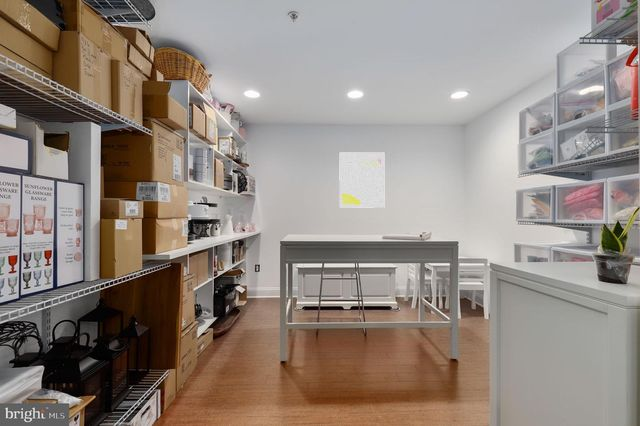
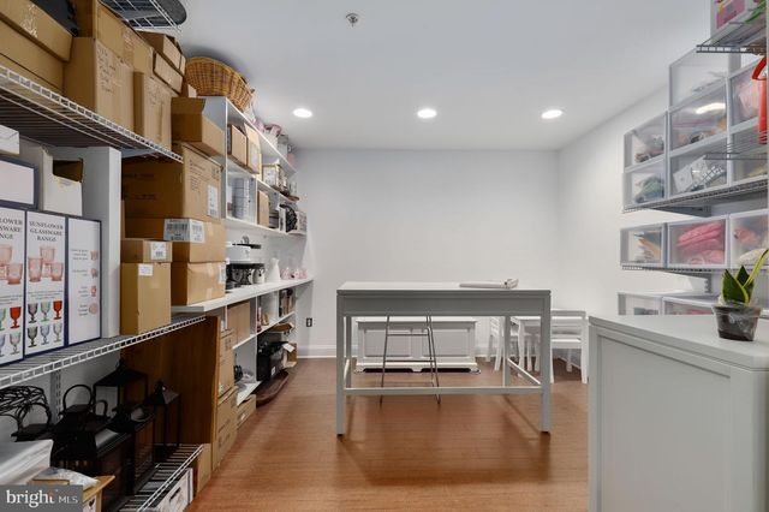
- wall art (361, 180)
